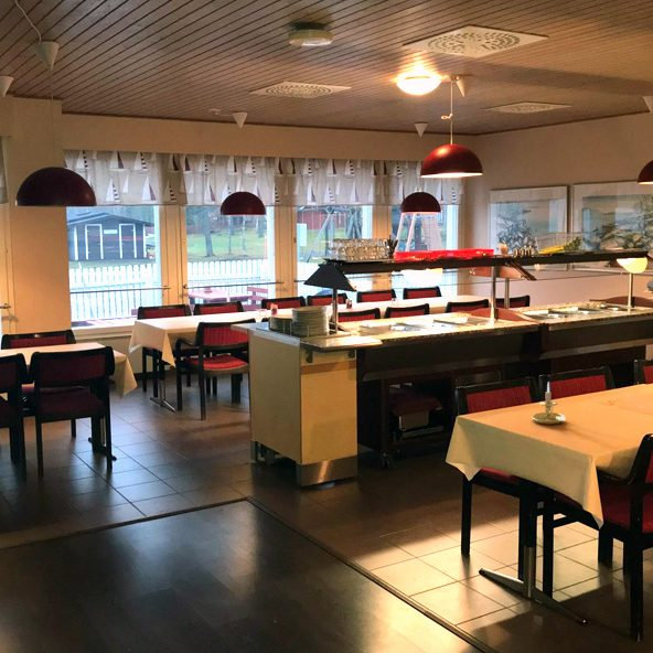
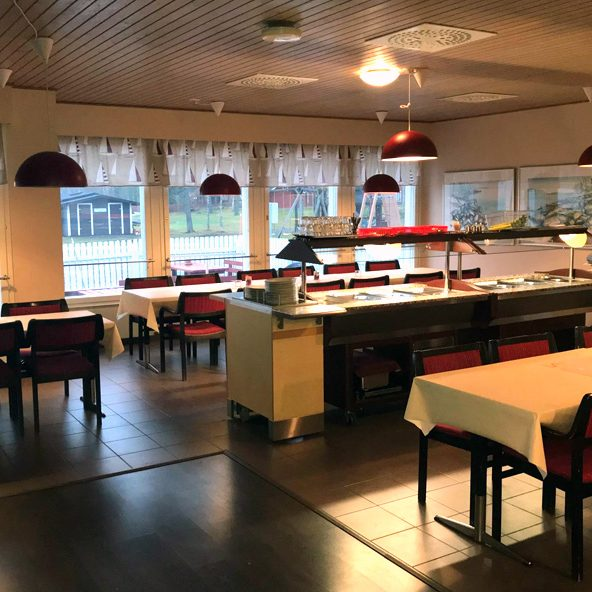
- candle holder (548, 400)
